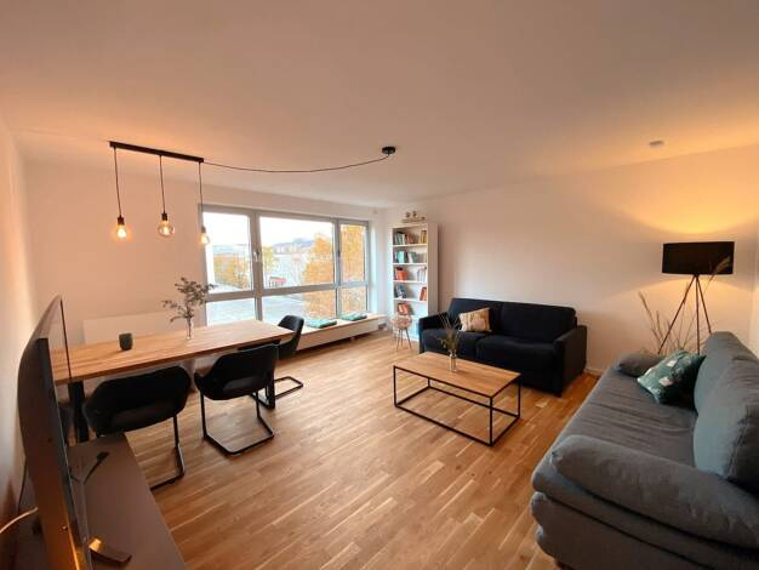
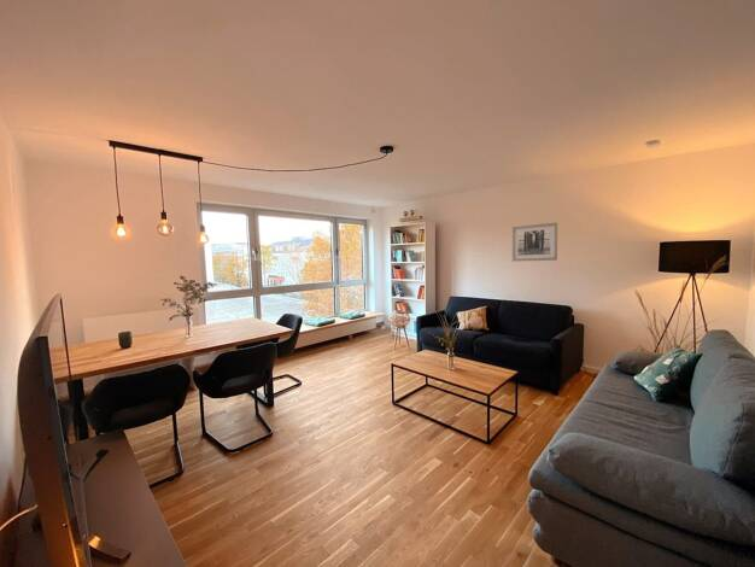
+ wall art (533, 242)
